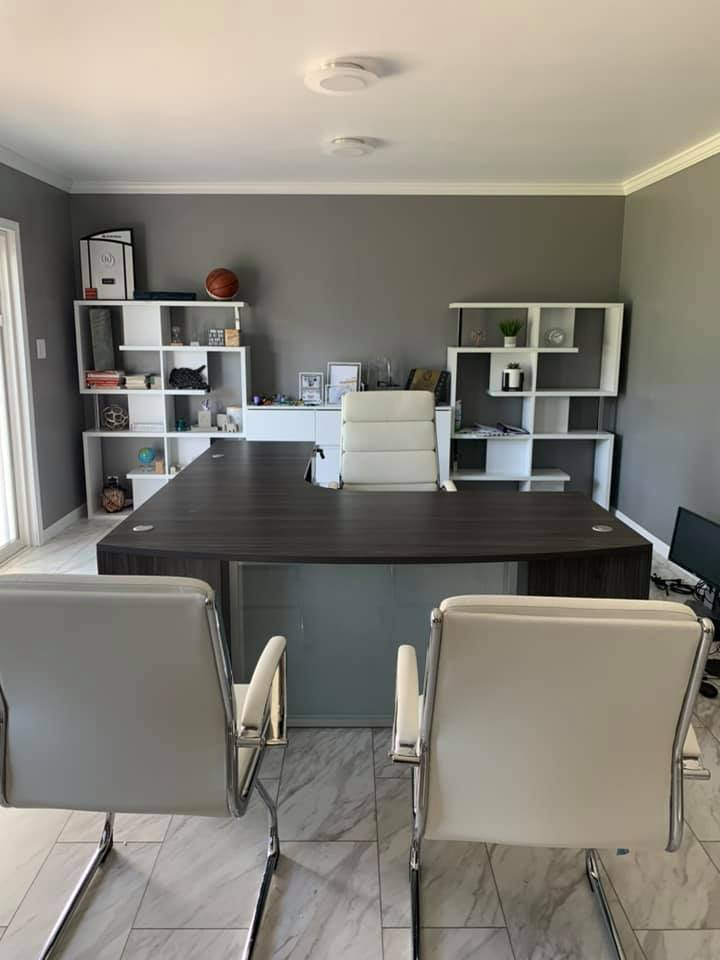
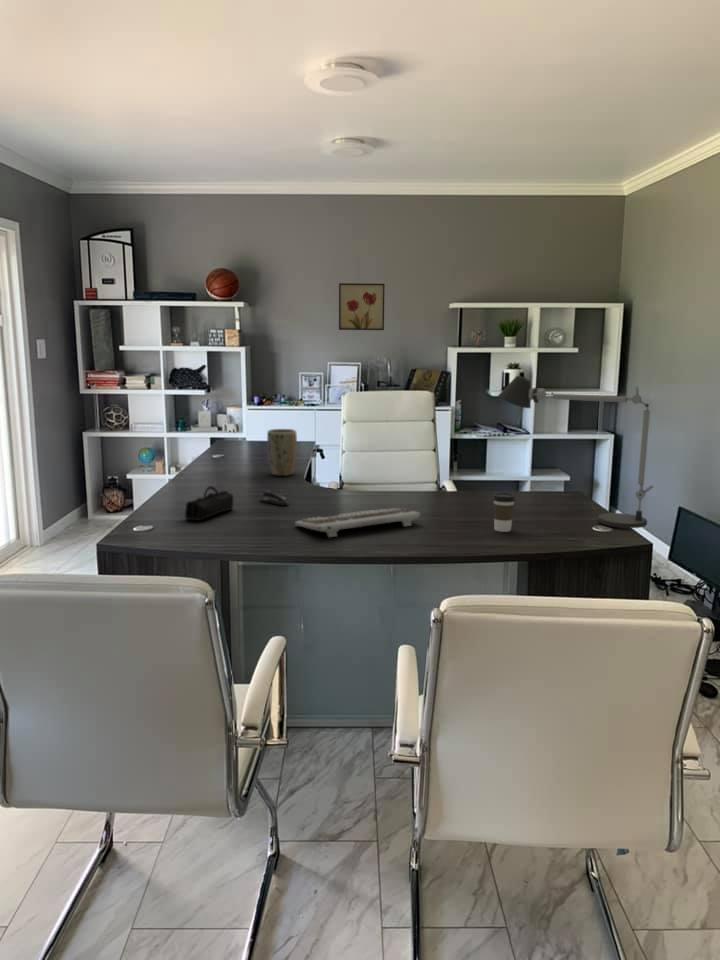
+ wall art (361, 306)
+ coffee cup (503, 512)
+ keyboard (358, 518)
+ pencil case (210, 500)
+ stapler (274, 497)
+ plant pot (282, 452)
+ desk lamp (571, 399)
